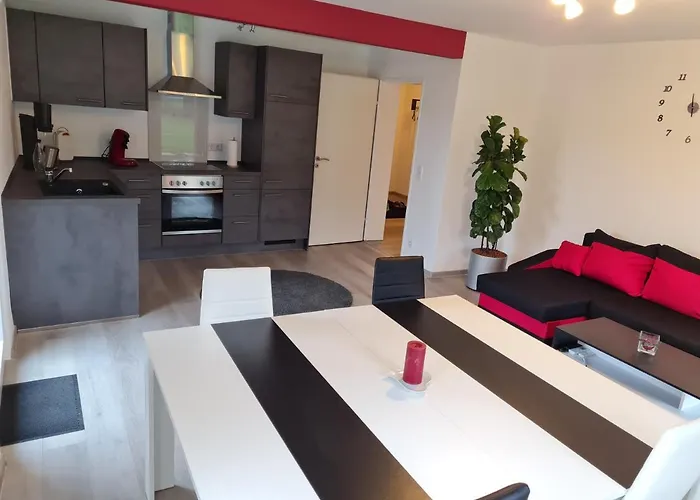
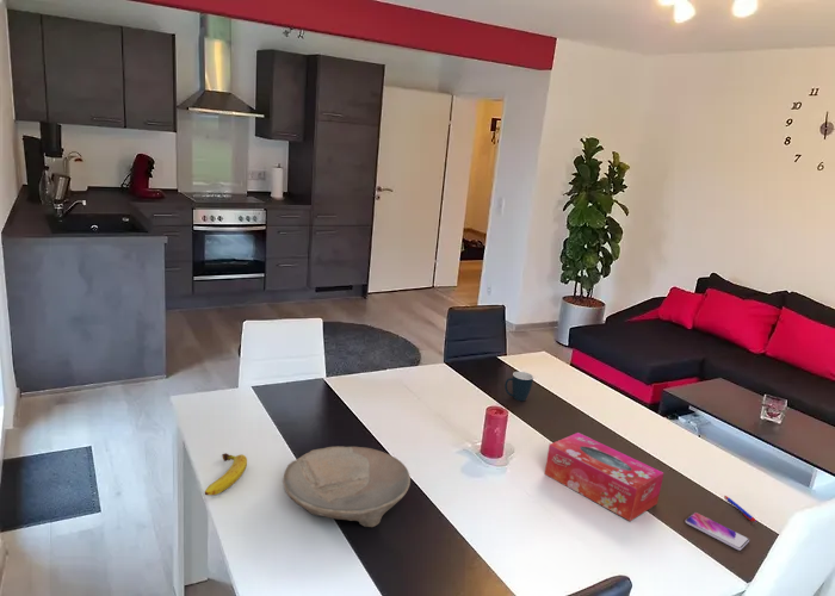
+ fruit (228, 470)
+ pen (738, 507)
+ bowl (346, 489)
+ mug (518, 386)
+ smartphone (716, 530)
+ tissue box (601, 473)
